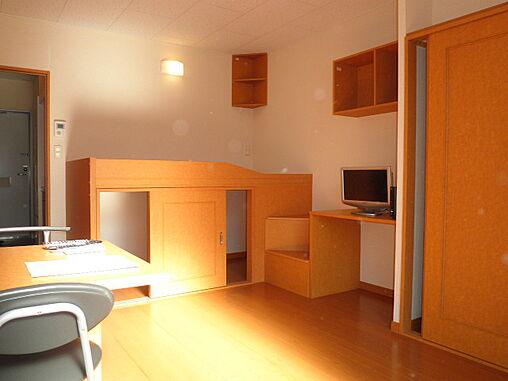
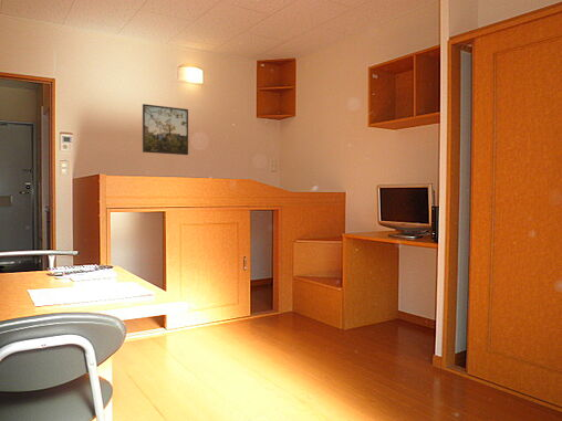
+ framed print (166, 129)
